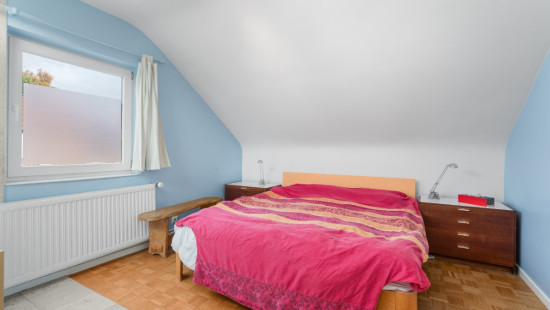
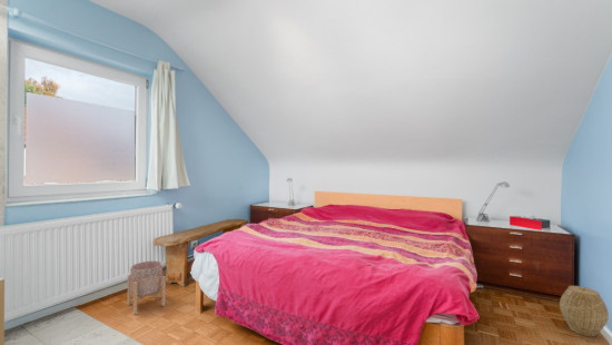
+ woven basket (582, 308)
+ planter (146, 285)
